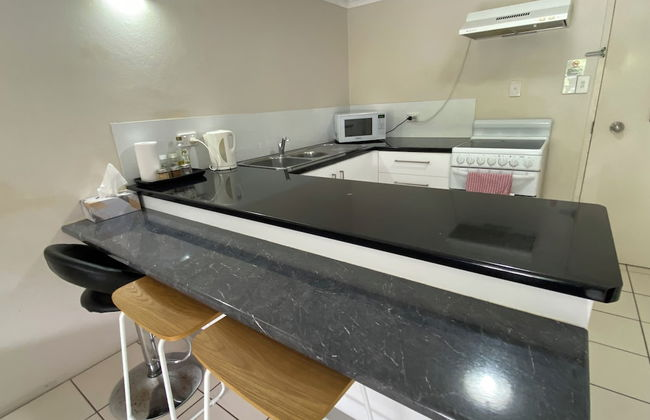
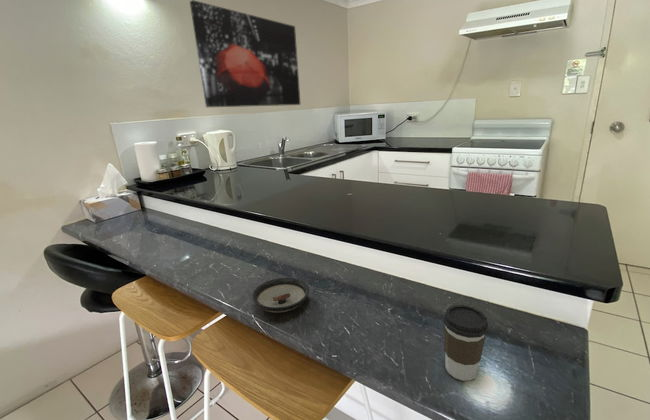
+ coffee cup (463, 343)
+ saucer (281, 297)
+ wall art (255, 62)
